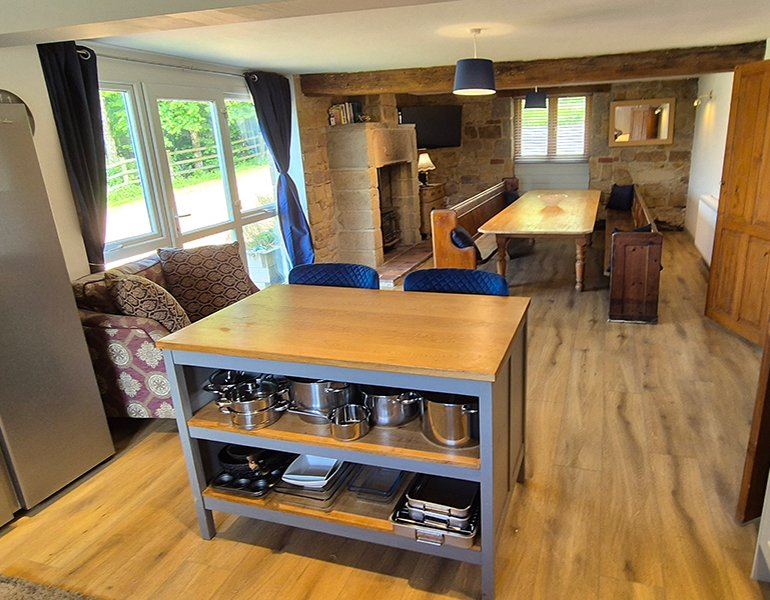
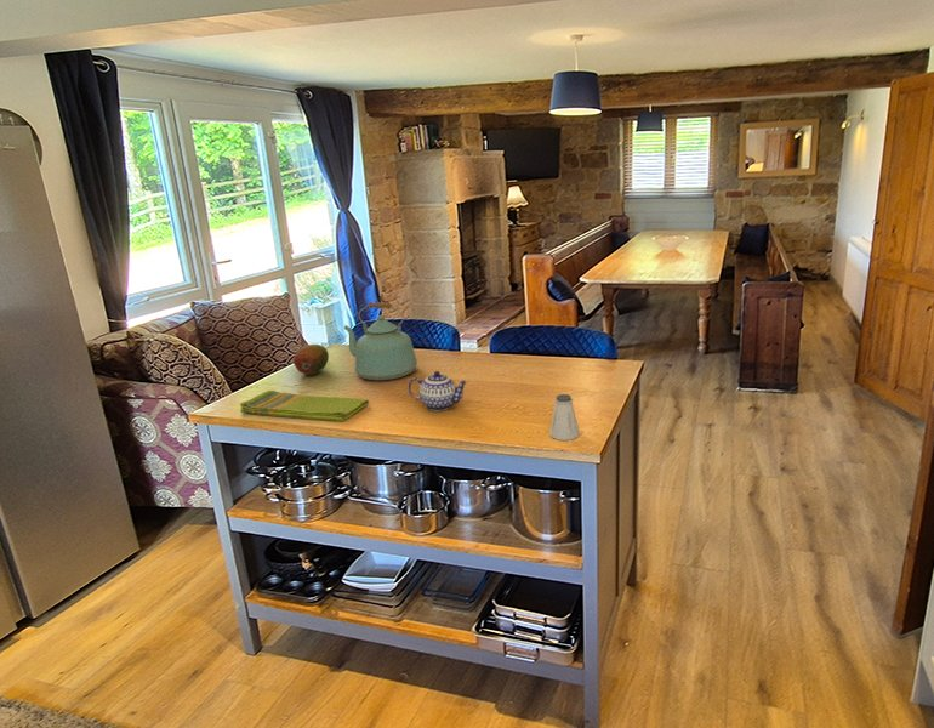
+ teapot (438, 388)
+ saltshaker (564, 415)
+ fruit (311, 358)
+ kettle (377, 337)
+ dish towel (303, 403)
